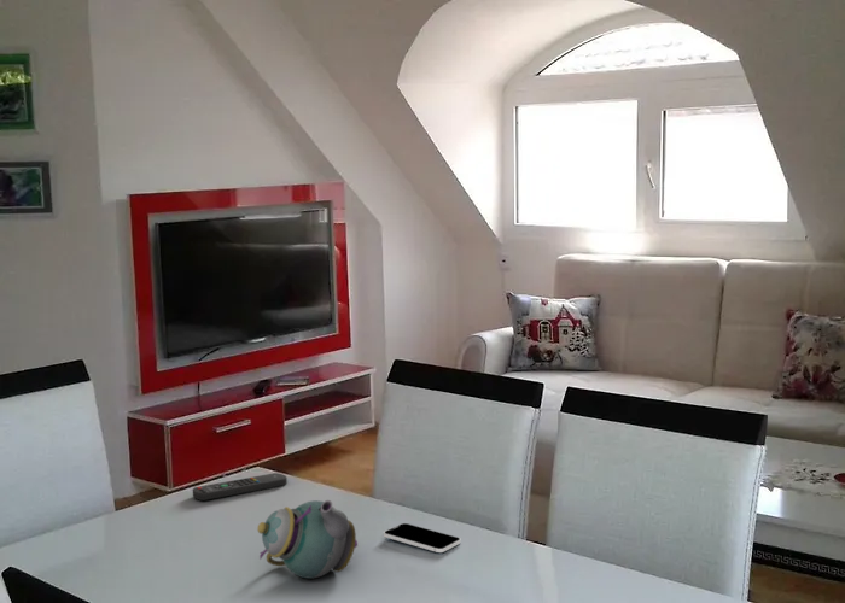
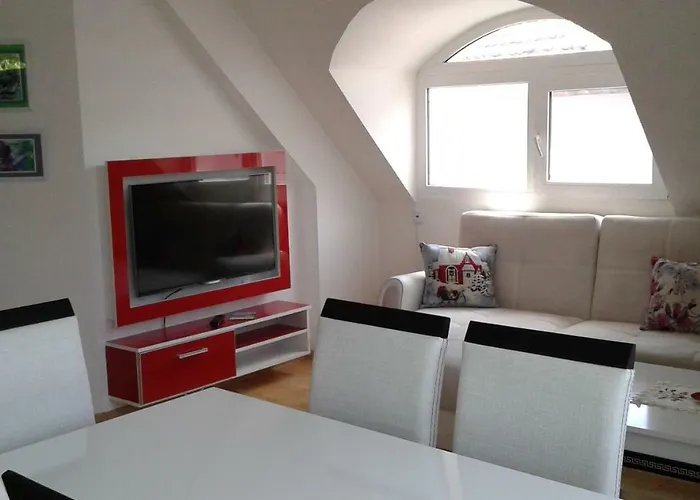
- remote control (240, 485)
- smartphone (421, 537)
- teapot (308, 534)
